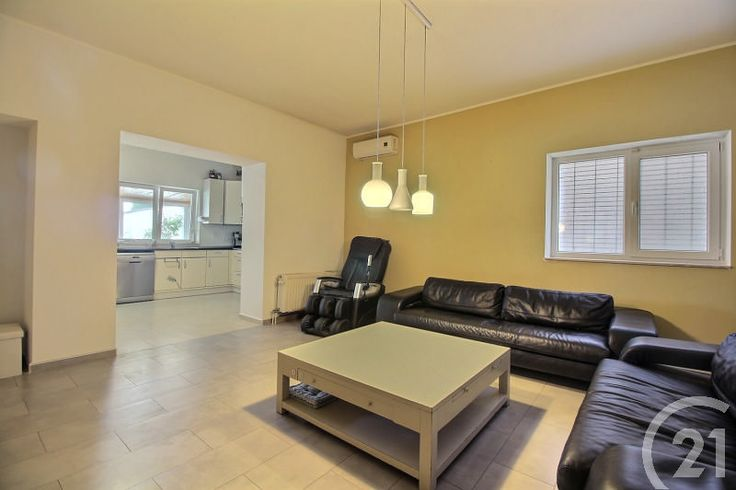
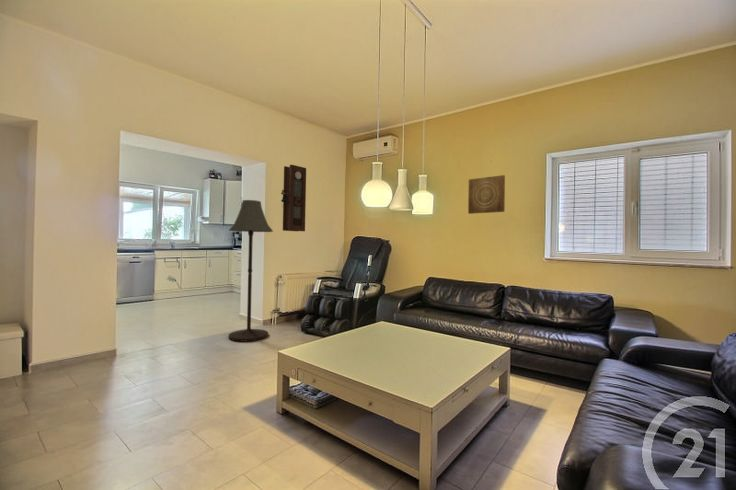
+ pendulum clock (292, 198)
+ wall art (486, 195)
+ floor lamp (250, 268)
